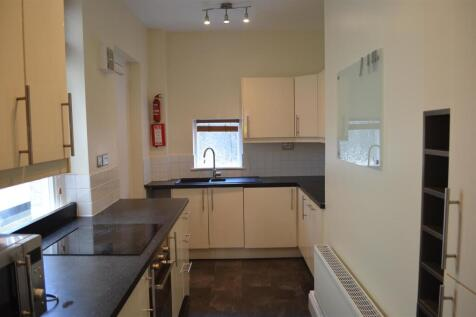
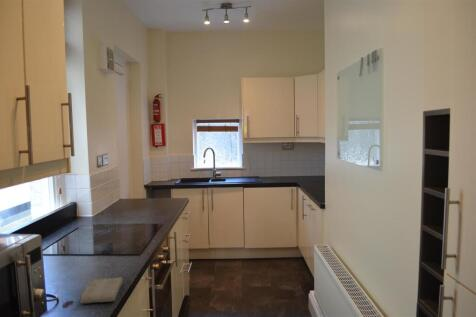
+ washcloth (103, 289)
